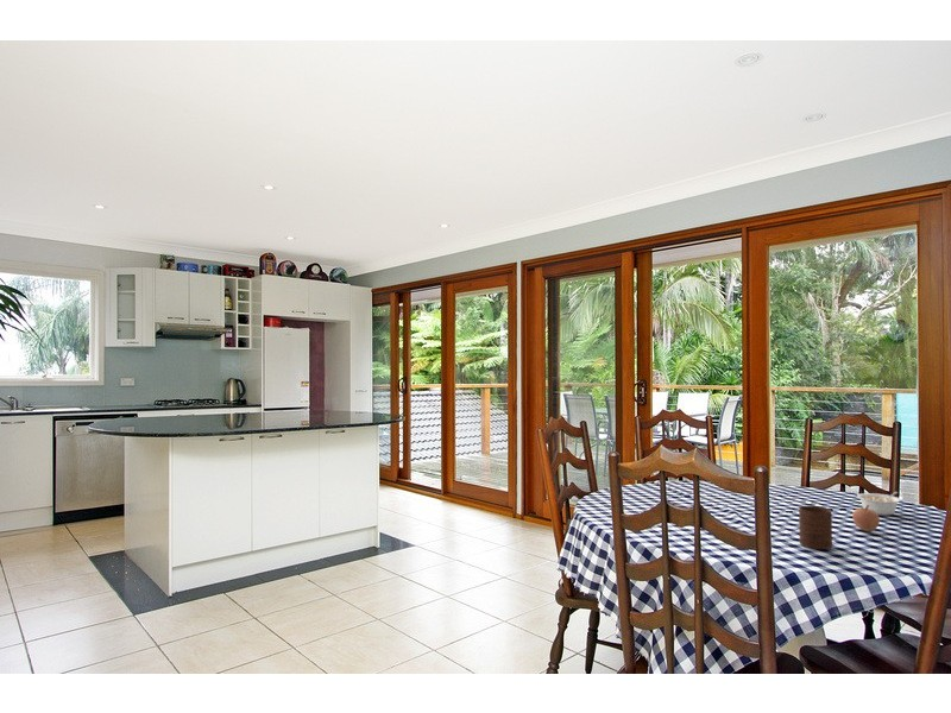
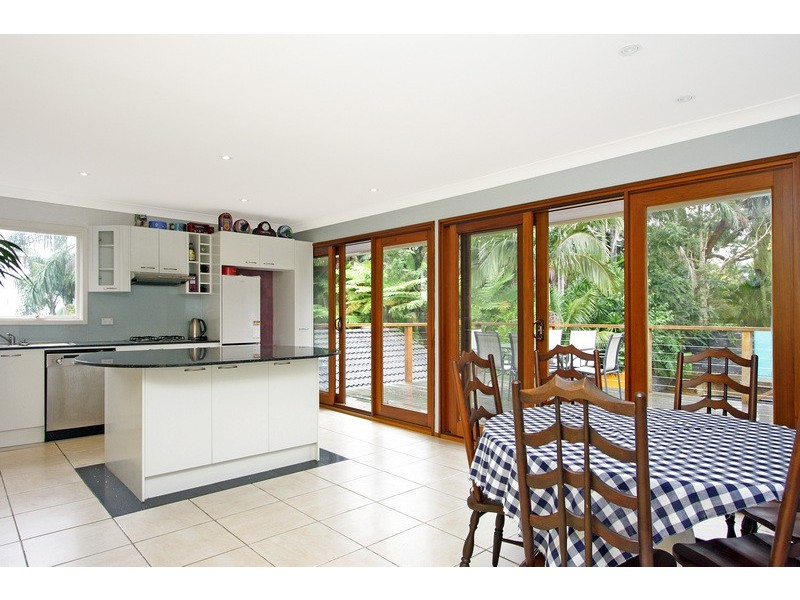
- legume (878, 503)
- cup (815, 525)
- fruit (865, 517)
